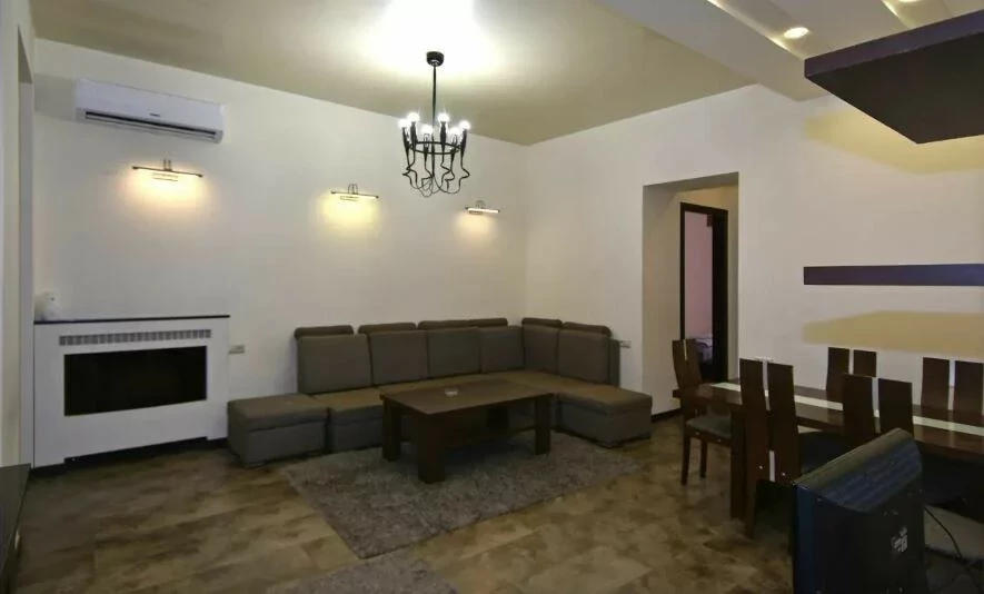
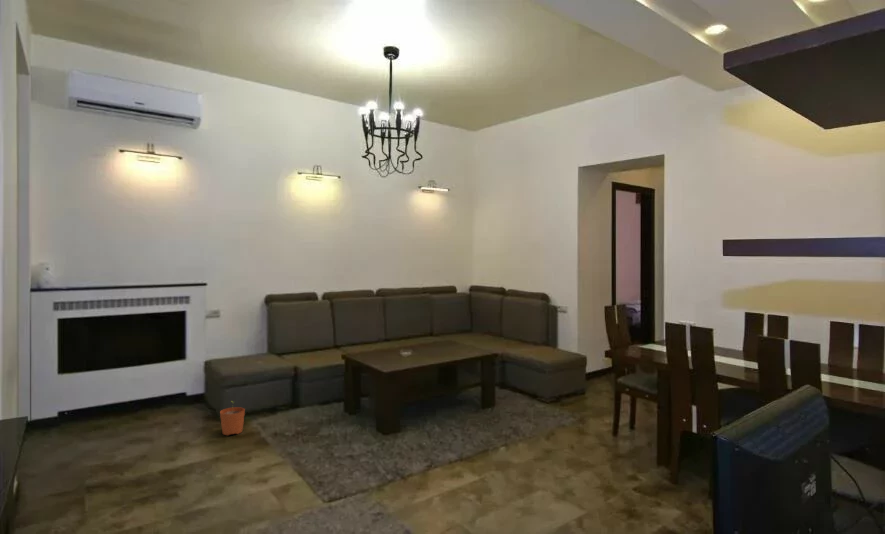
+ plant pot (232, 415)
